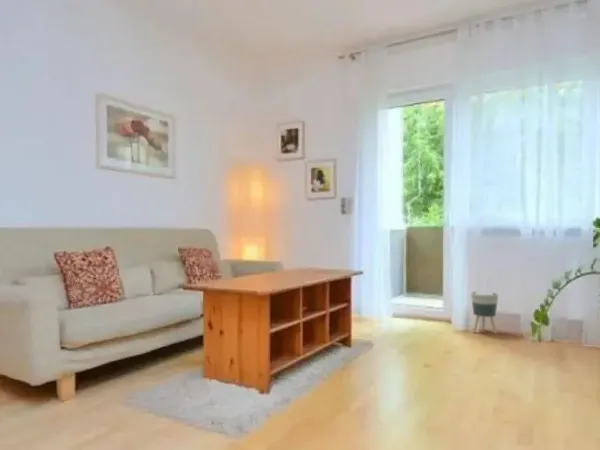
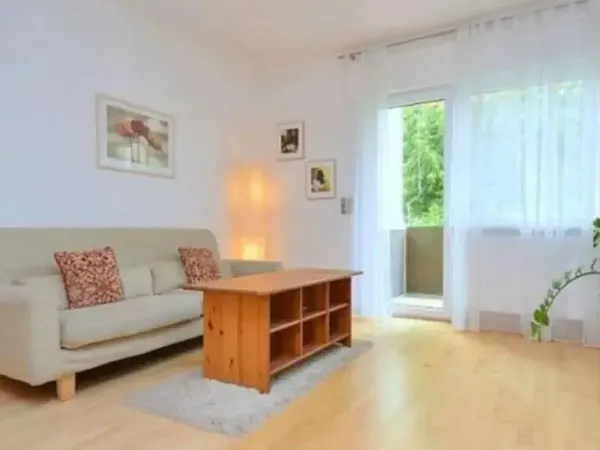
- planter (484, 312)
